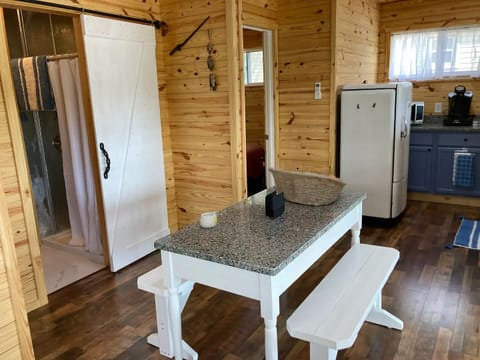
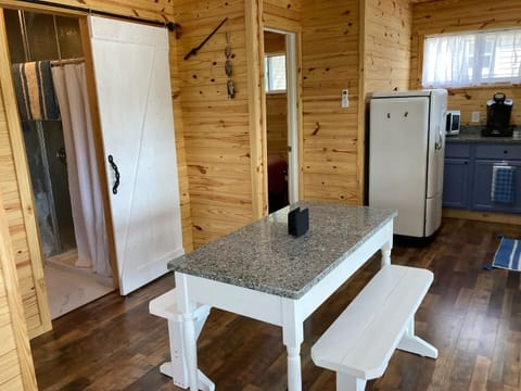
- mug (210, 219)
- fruit basket (306, 182)
